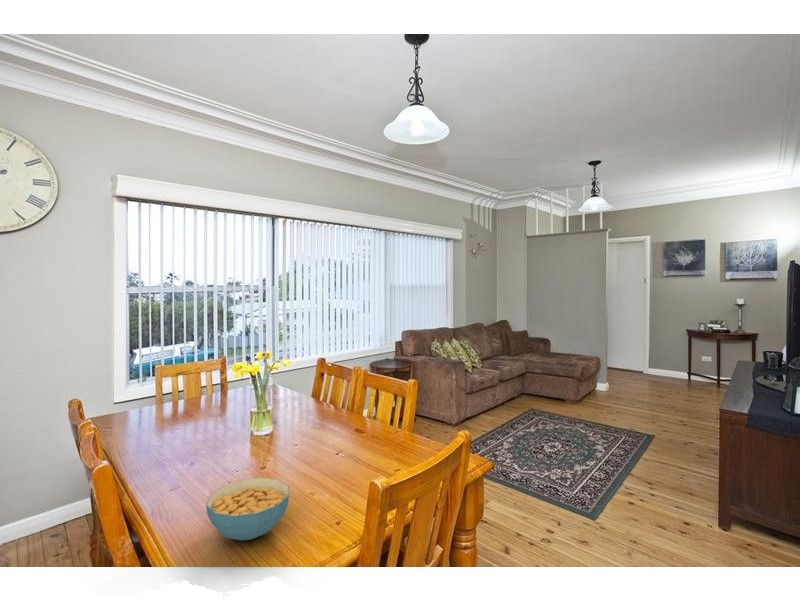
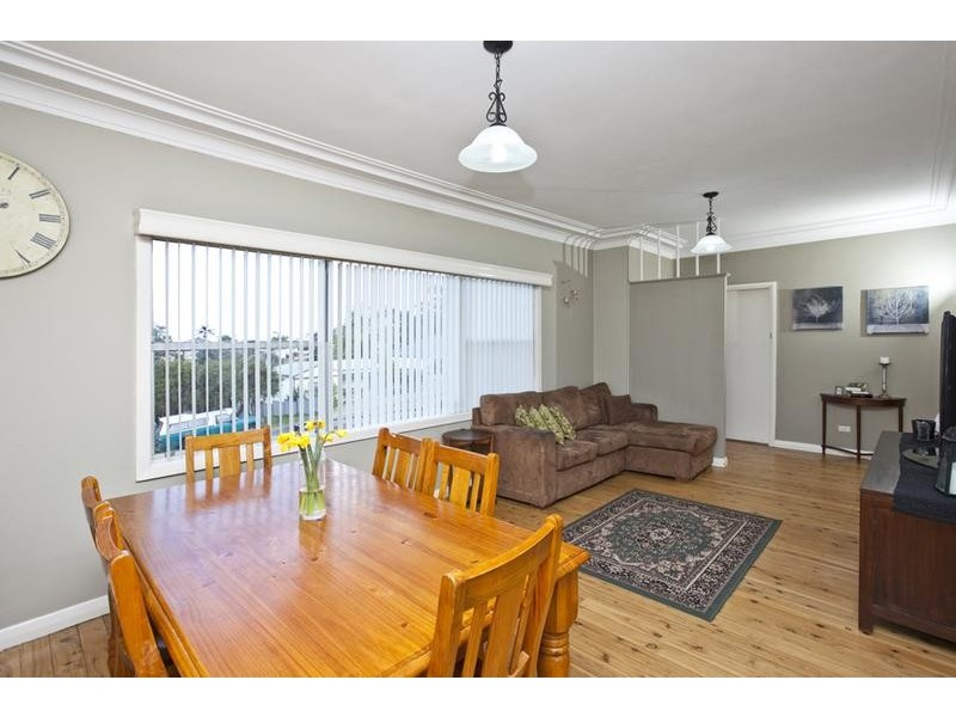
- cereal bowl (249, 514)
